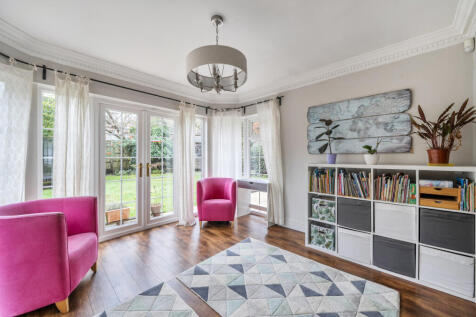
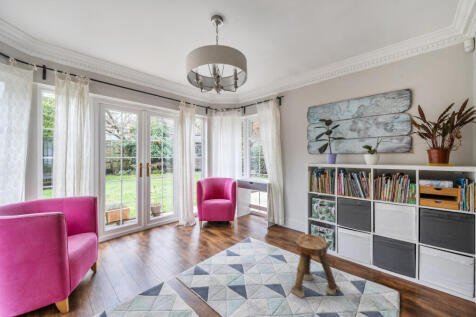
+ stool (310, 262)
